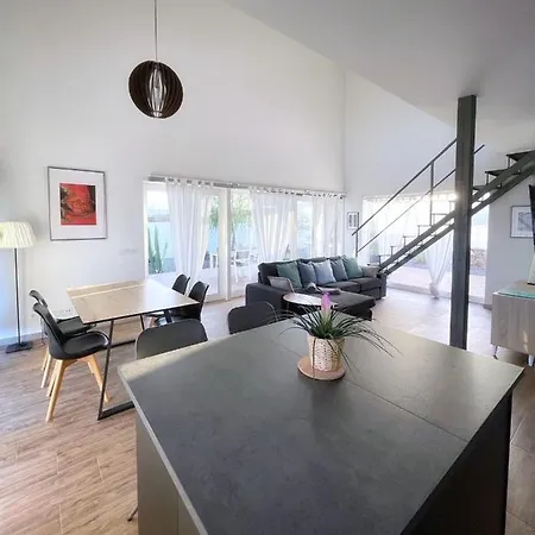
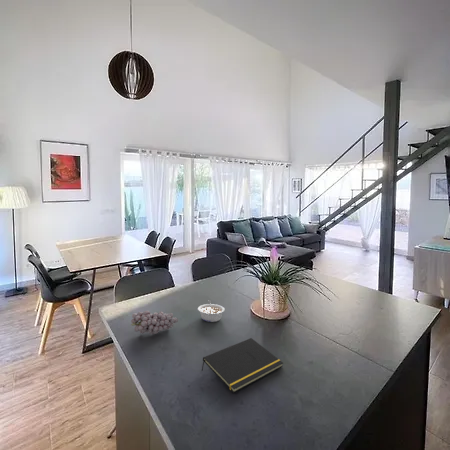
+ fruit (155, 321)
+ notepad (243, 361)
+ legume (210, 312)
